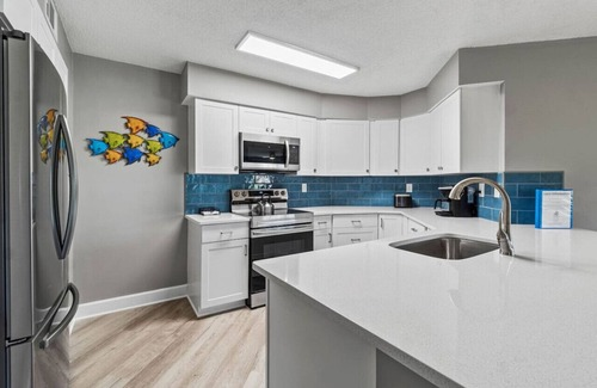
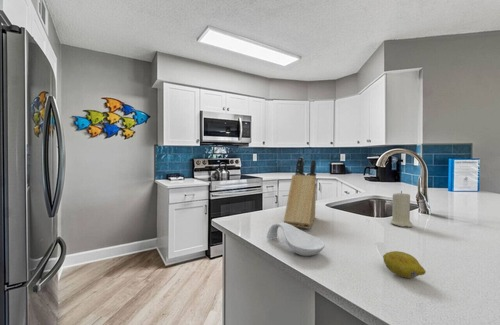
+ fruit (403, 264)
+ candle (401, 207)
+ knife block (302, 188)
+ spoon rest (292, 237)
